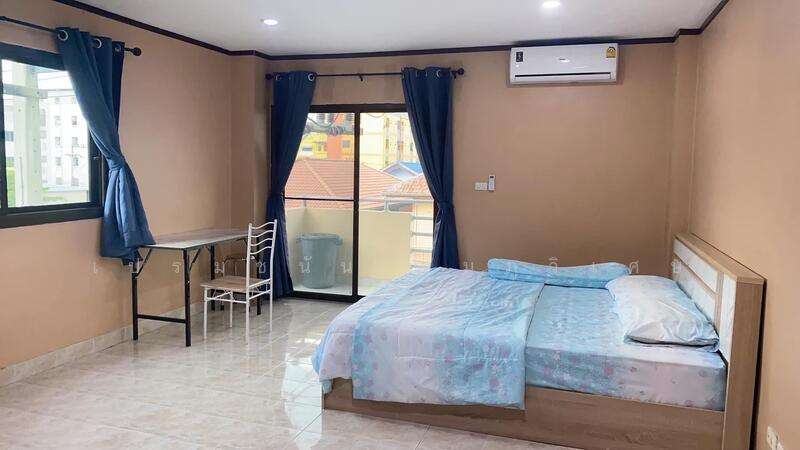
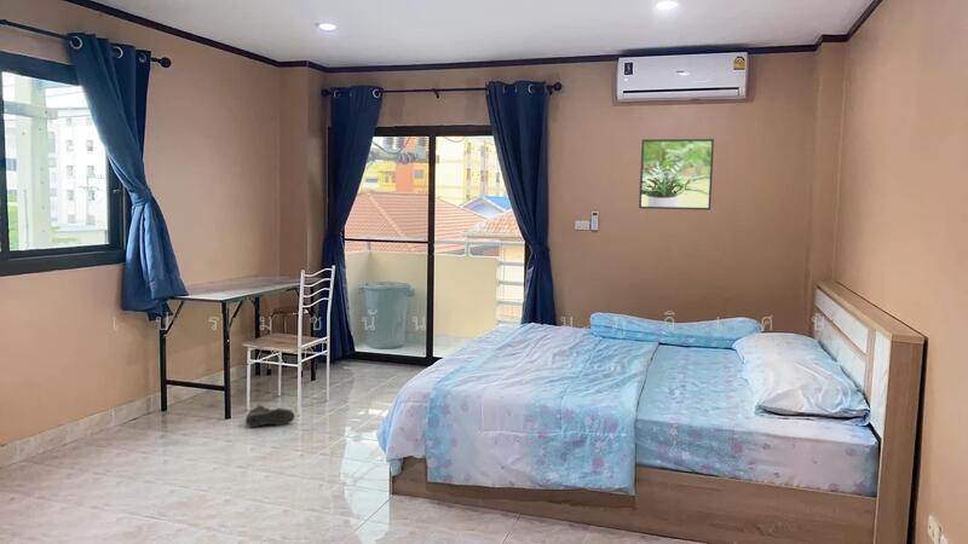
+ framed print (675, 174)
+ sneaker (270, 413)
